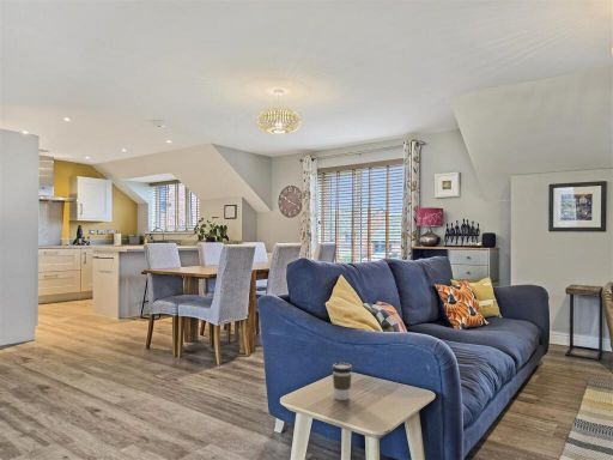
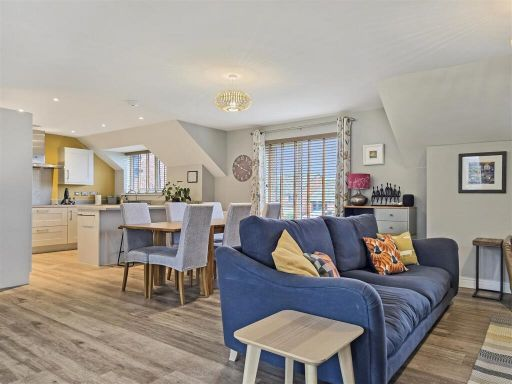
- coffee cup (341, 381)
